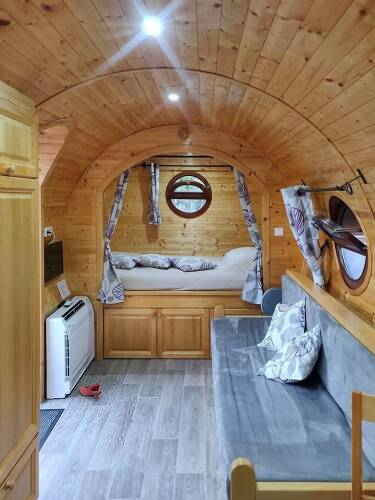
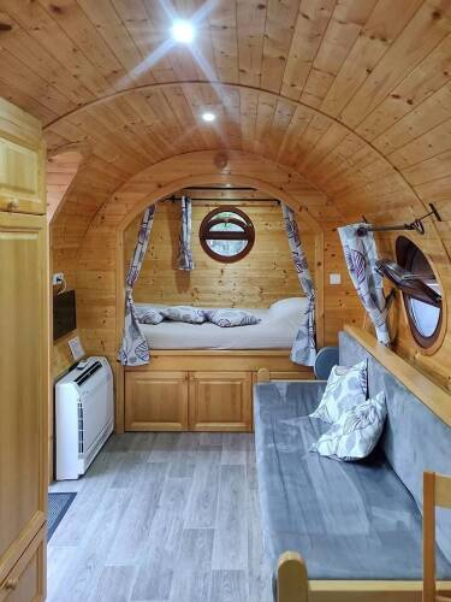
- shoe (89, 387)
